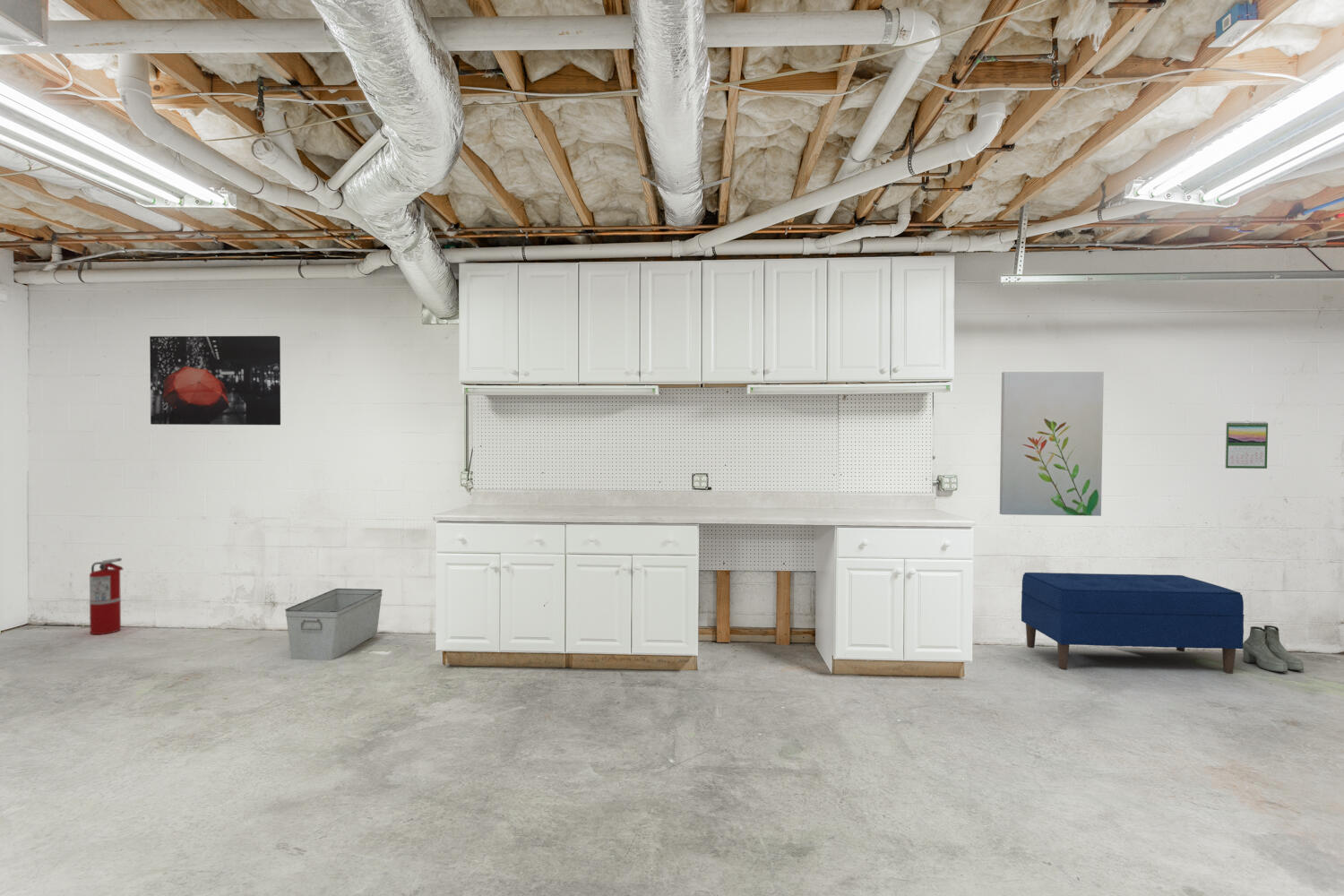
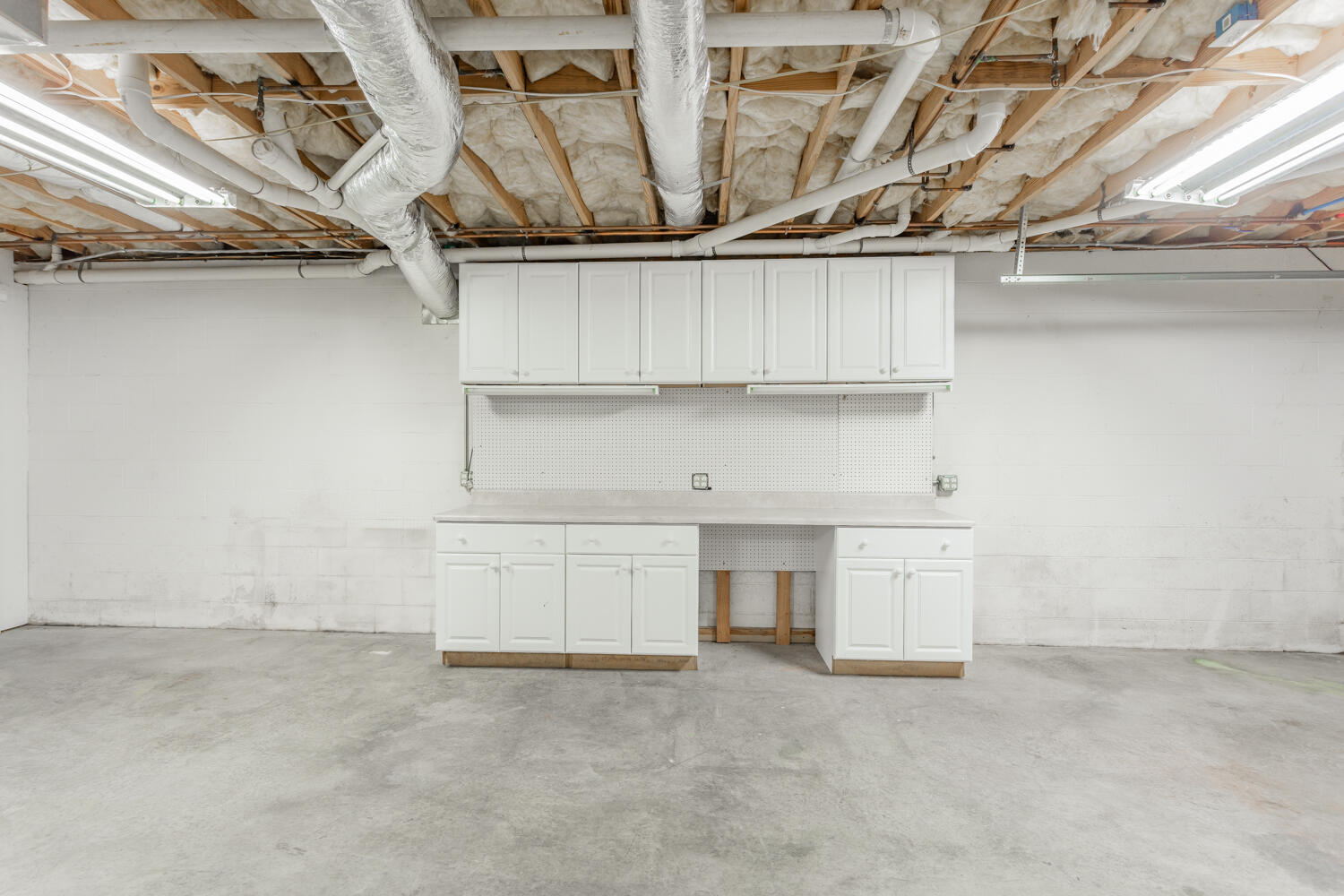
- wall art (215, 380)
- fire extinguisher (106, 594)
- storage bin (336, 622)
- boots (1271, 647)
- wall art (1051, 444)
- bench (1124, 620)
- calendar (1246, 444)
